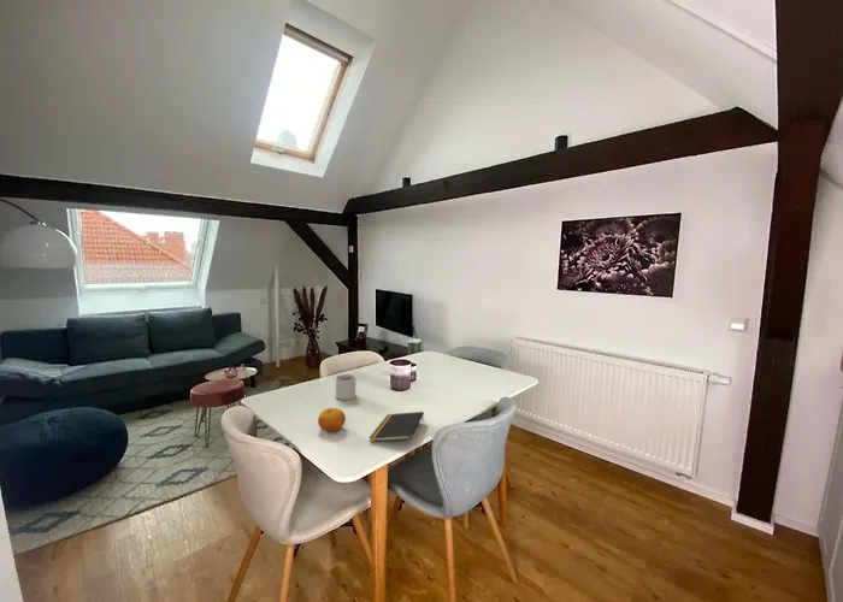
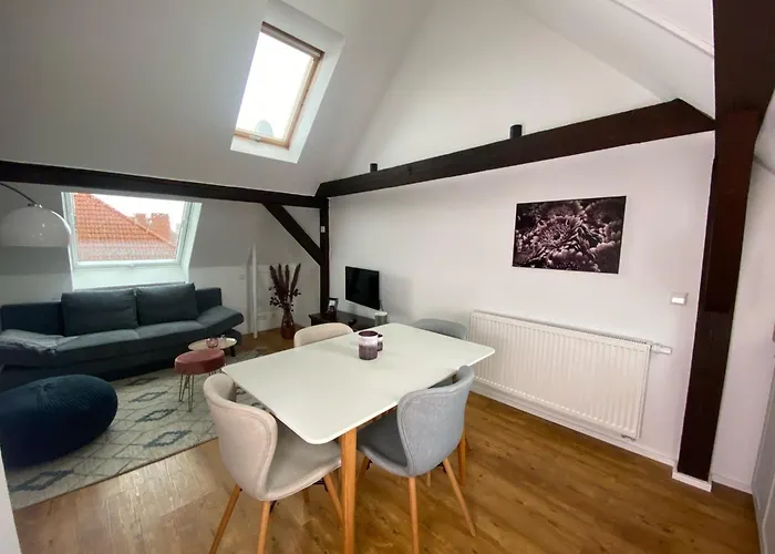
- fruit (331, 419)
- notepad (397, 425)
- mug (343, 385)
